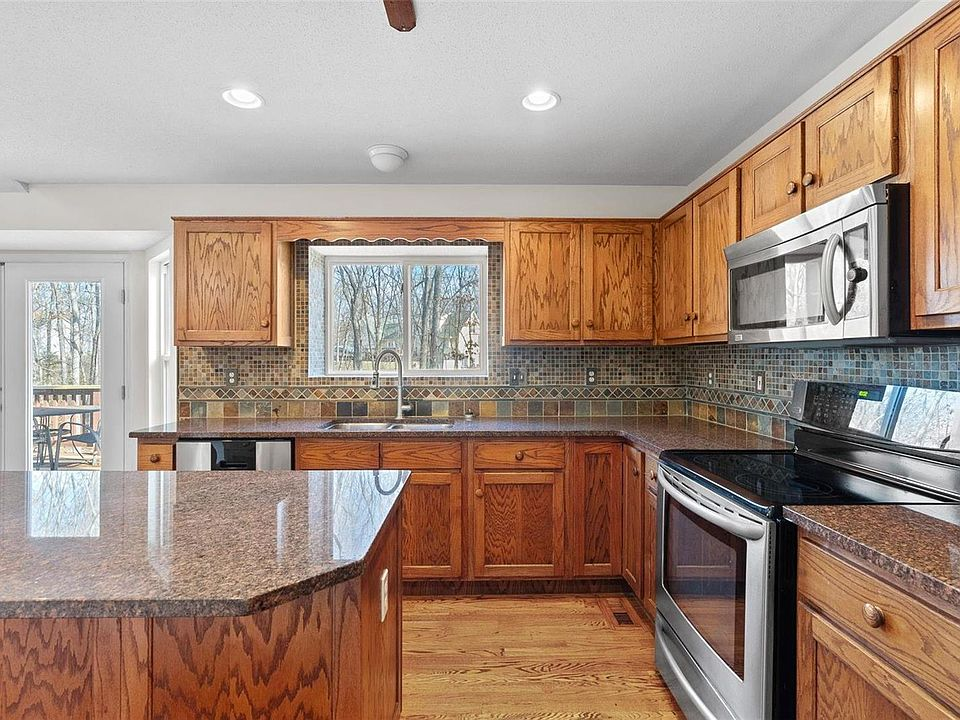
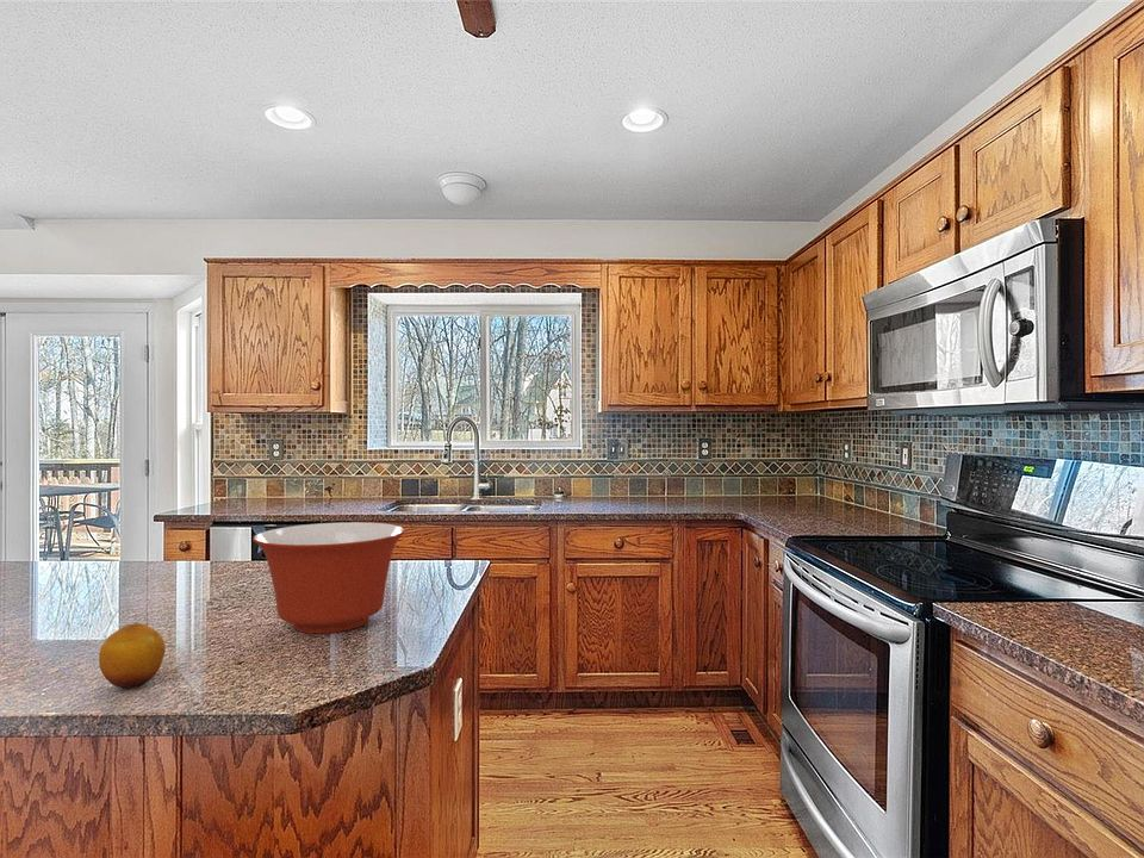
+ fruit (132, 654)
+ mixing bowl (331, 577)
